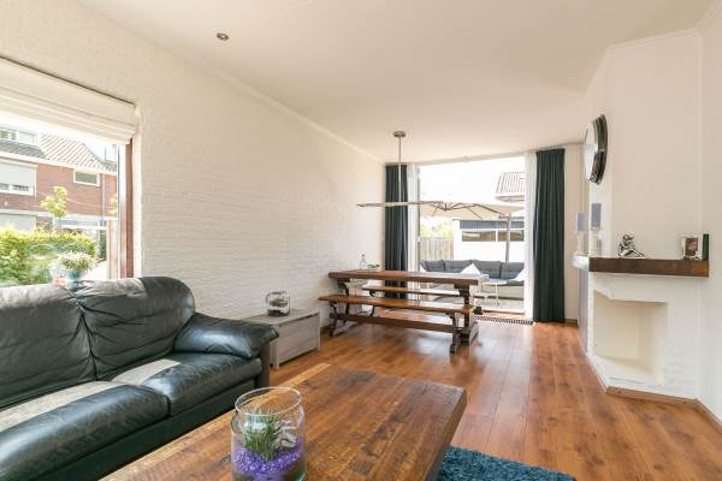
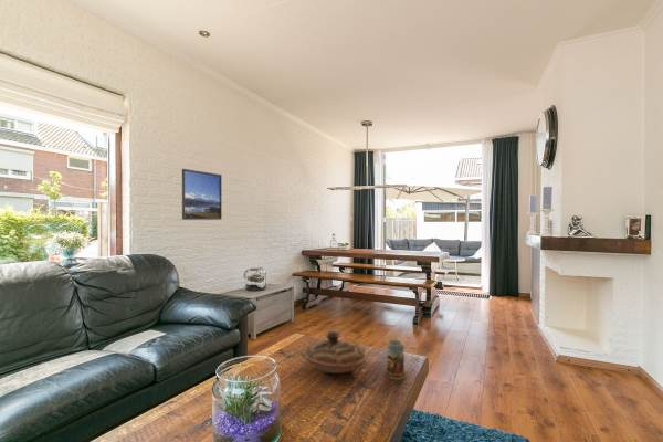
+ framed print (202, 196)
+ decorative bowl (335, 350)
+ mug (396, 359)
